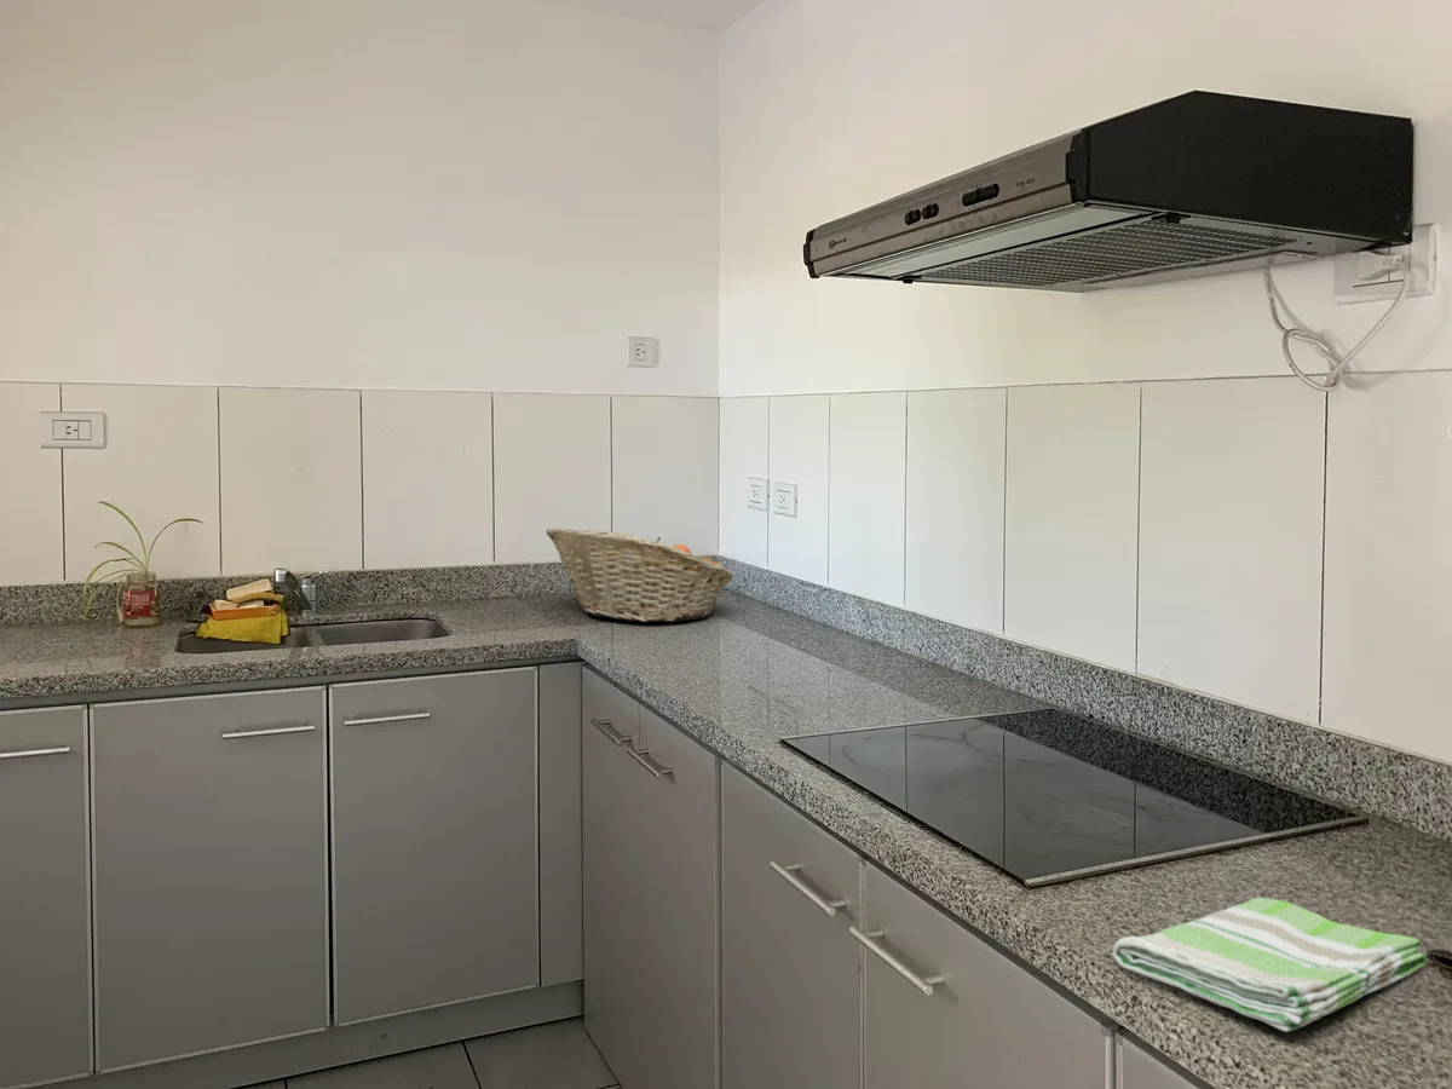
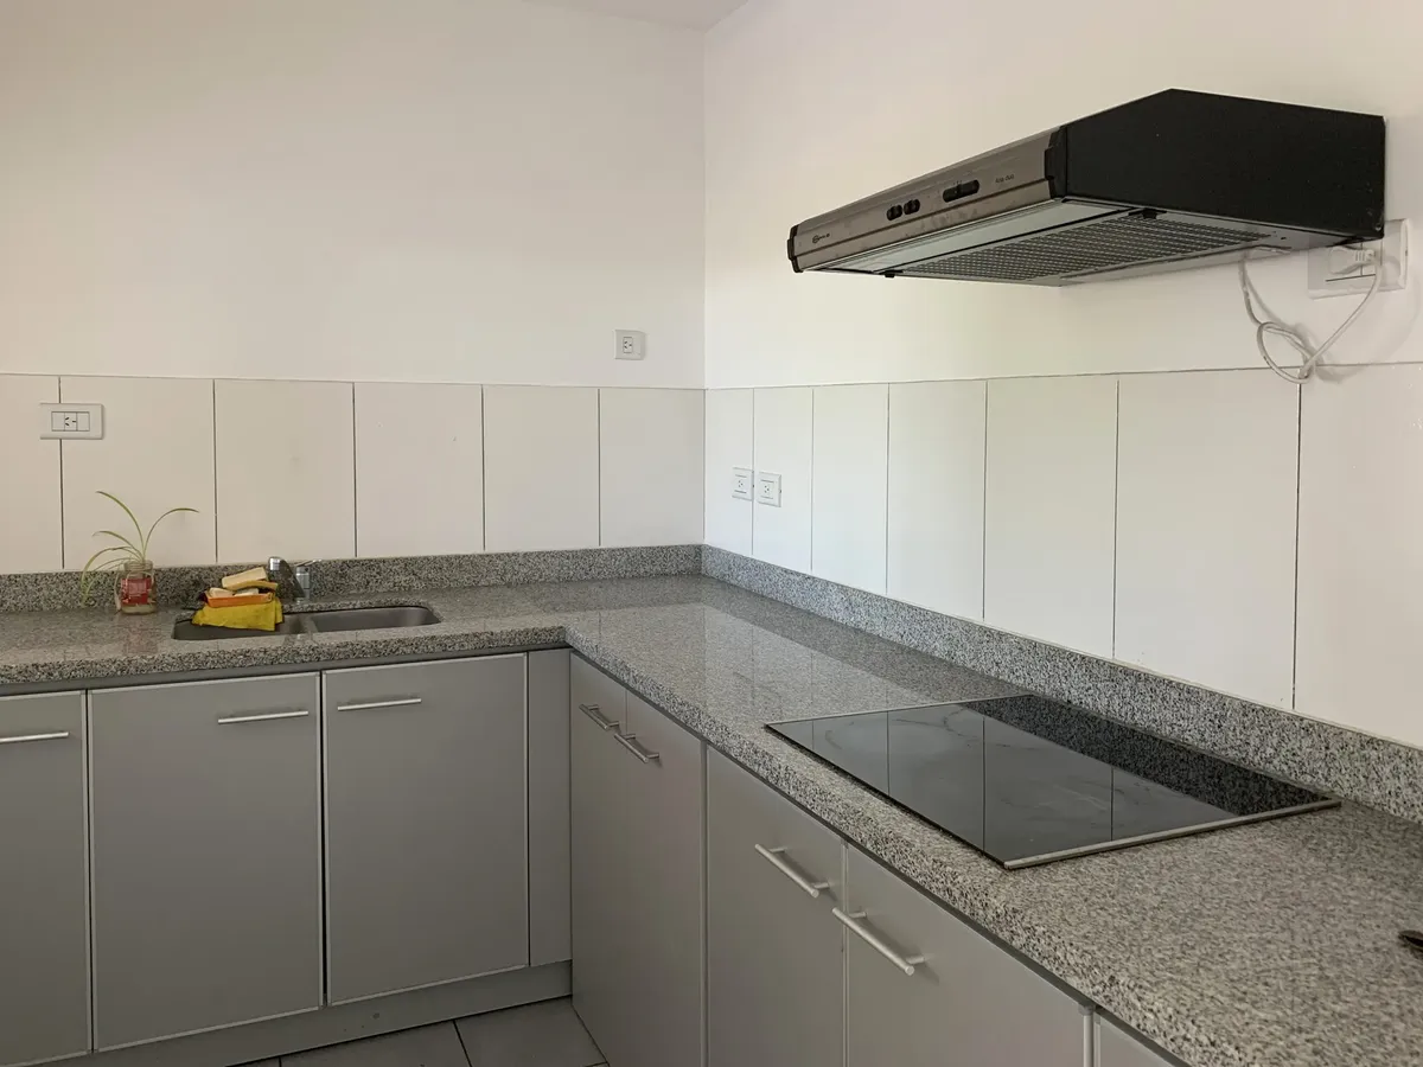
- fruit basket (638, 570)
- dish towel (1268, 947)
